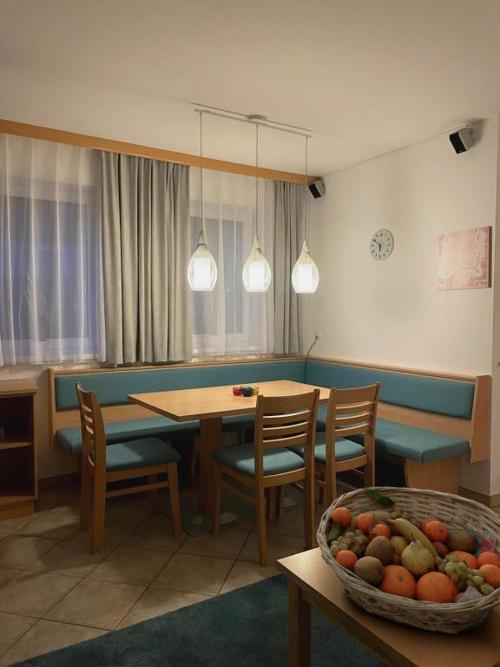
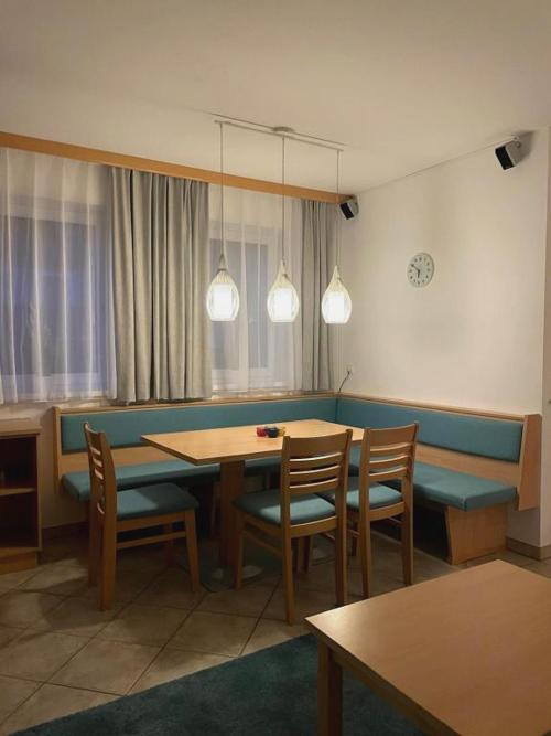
- fruit basket (413, 552)
- wall art (463, 260)
